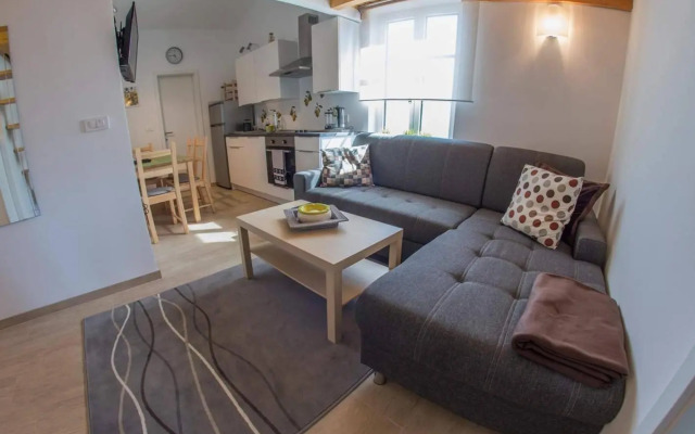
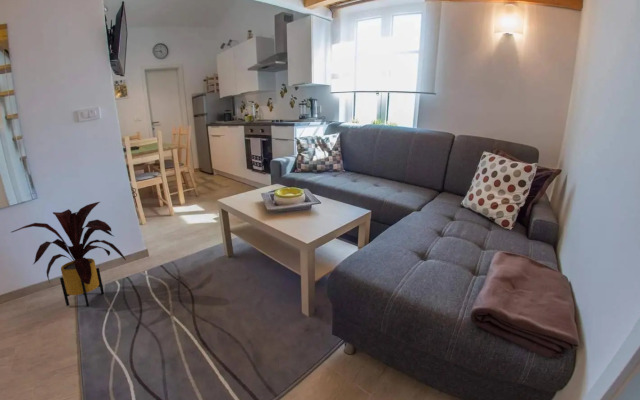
+ house plant (74, 256)
